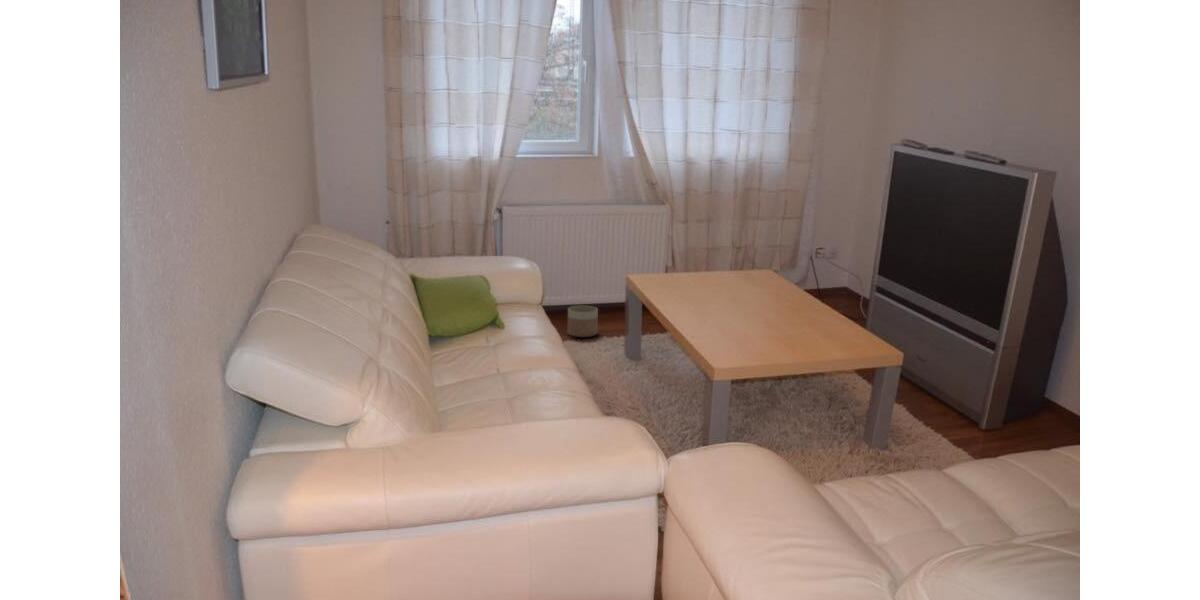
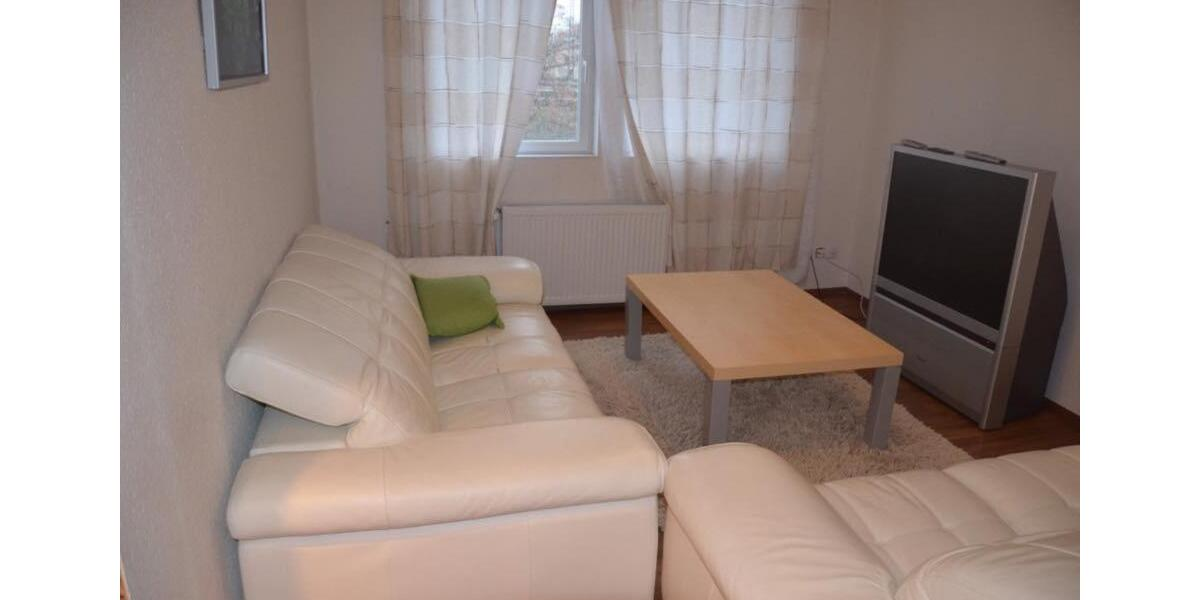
- planter (582, 321)
